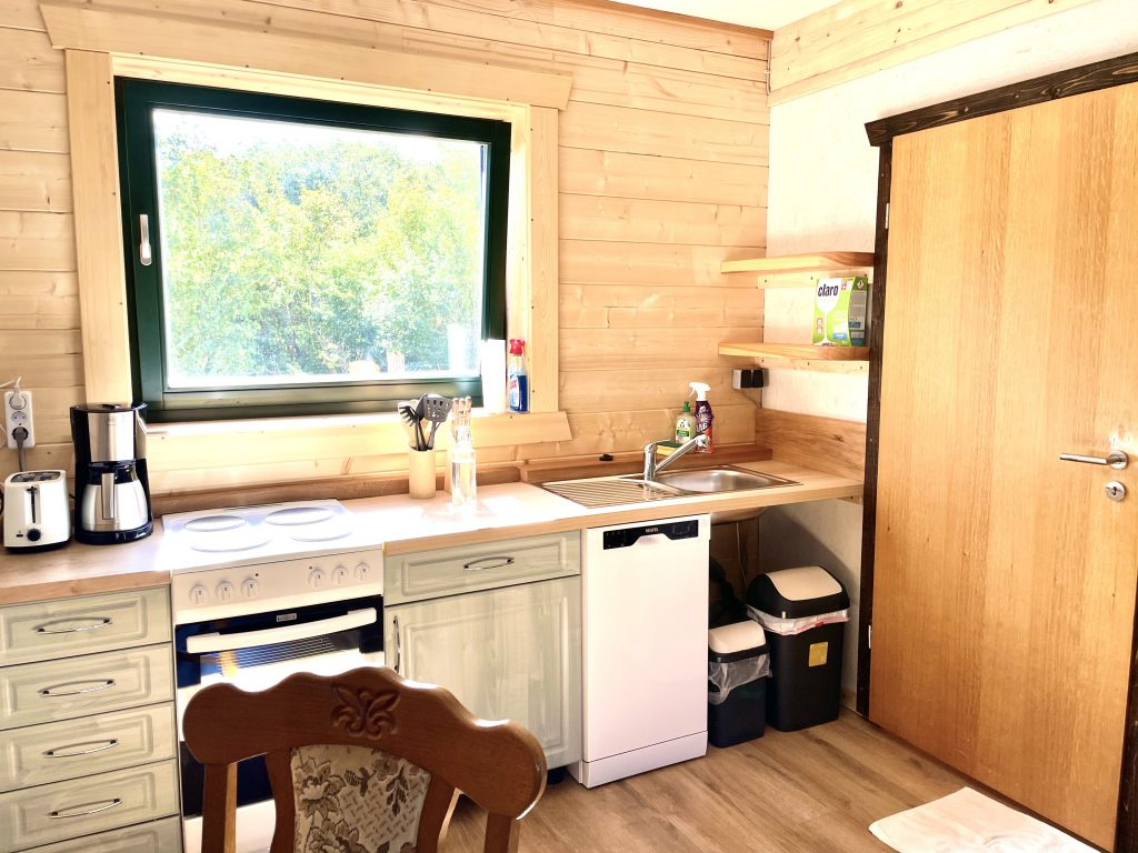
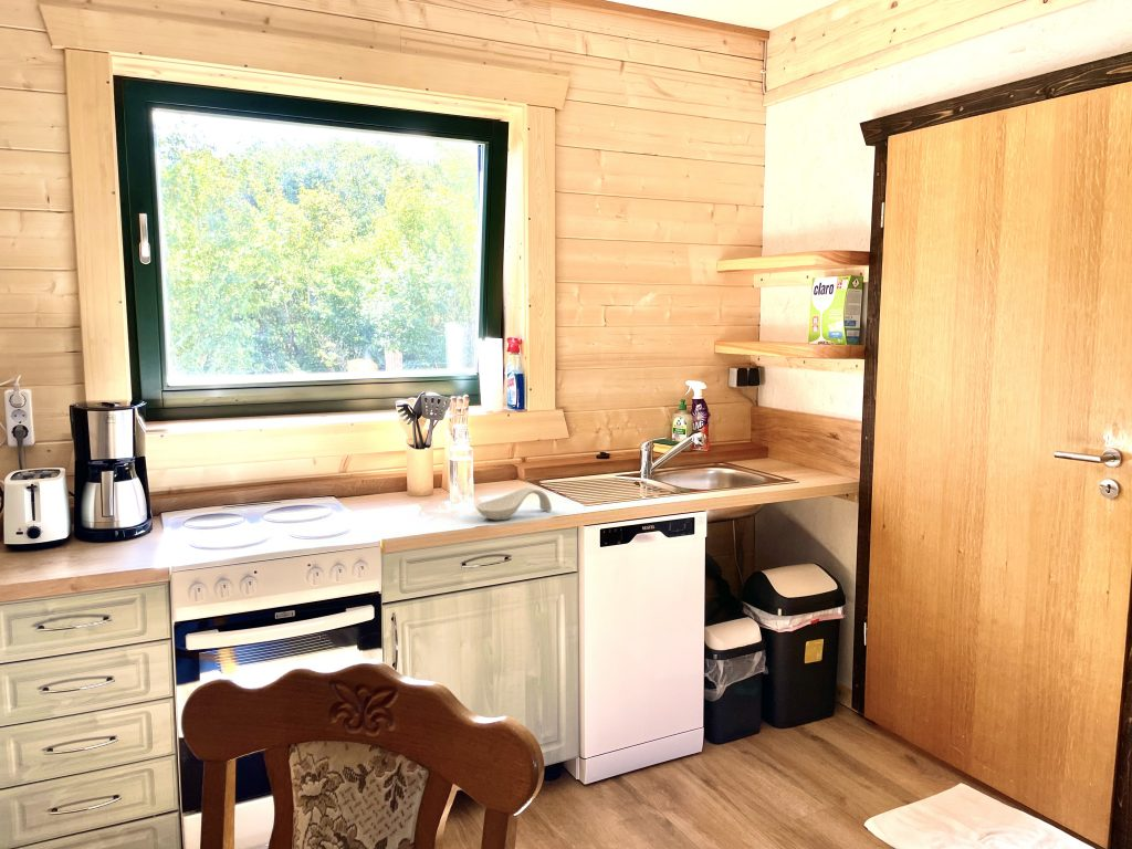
+ spoon rest (514, 503)
